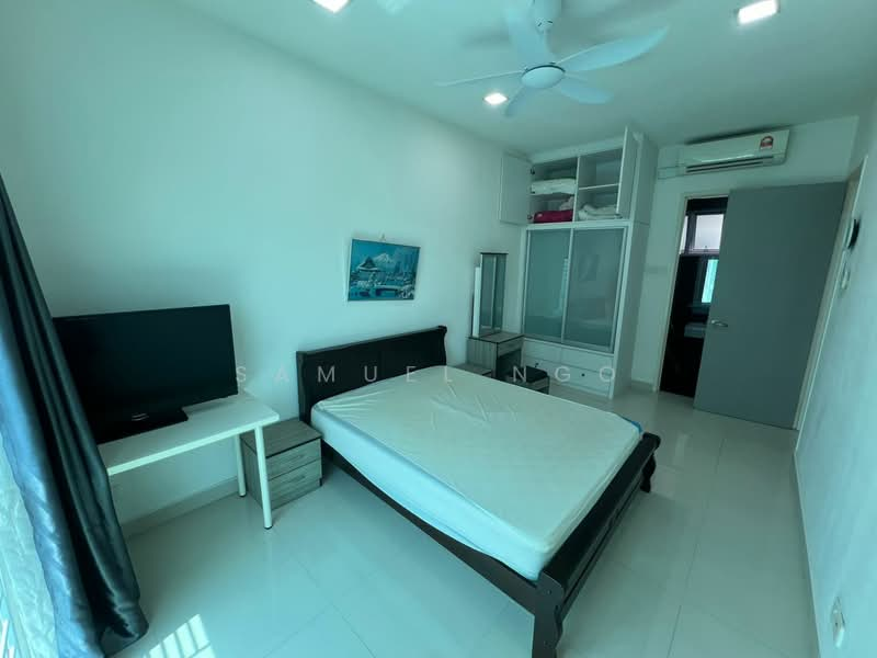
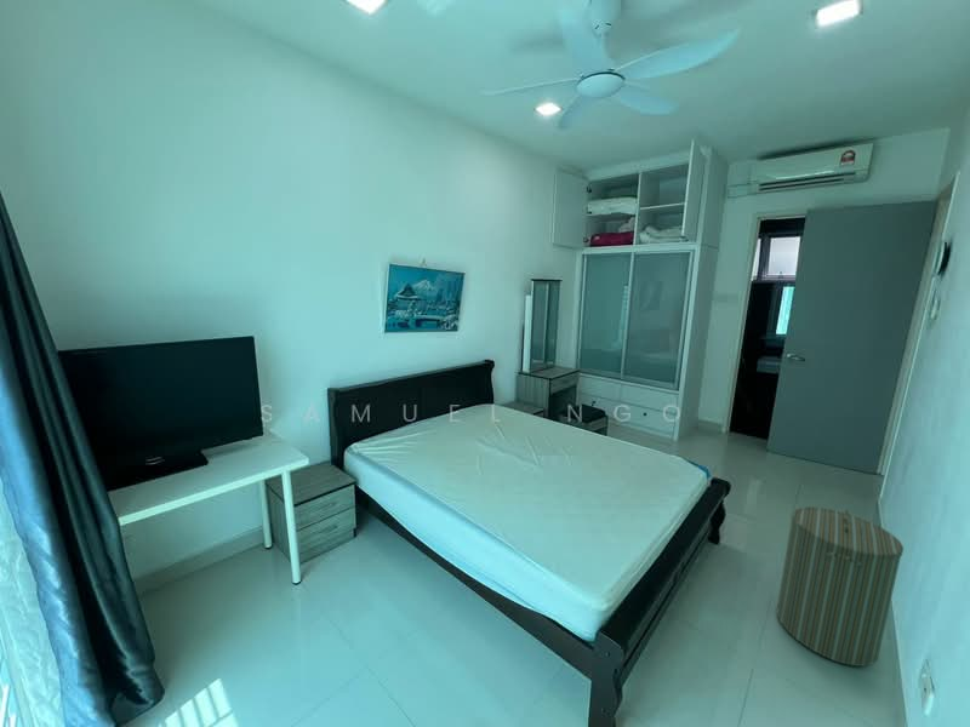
+ laundry hamper (834, 572)
